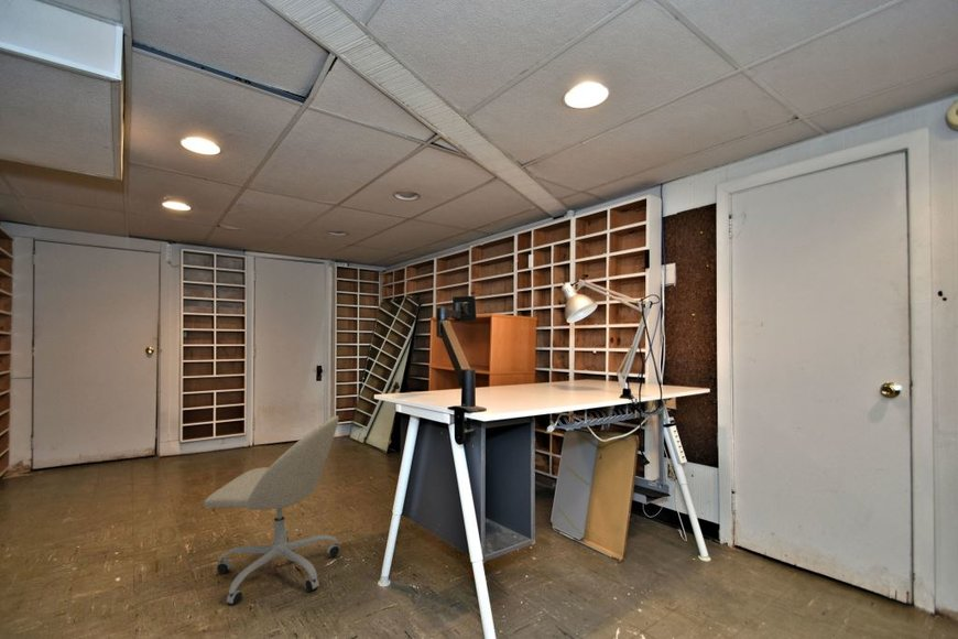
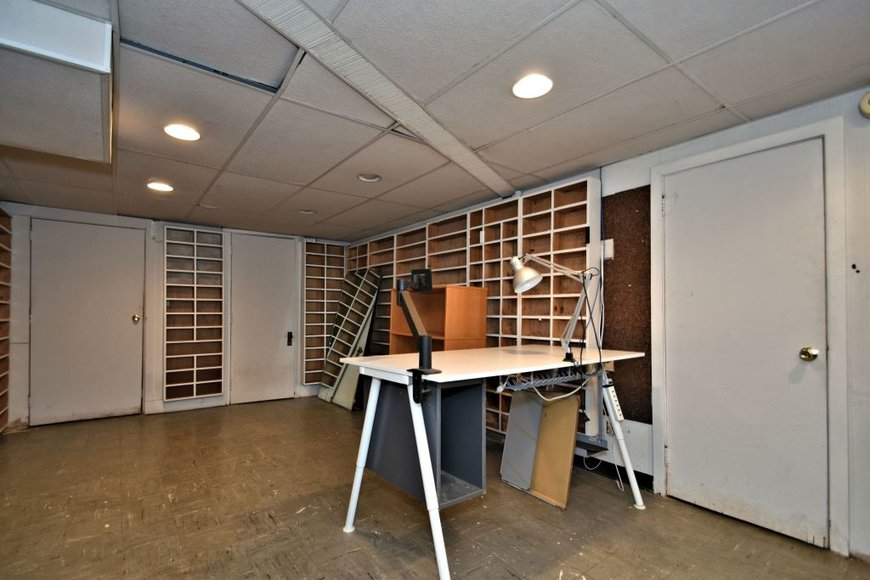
- office chair (276, 494)
